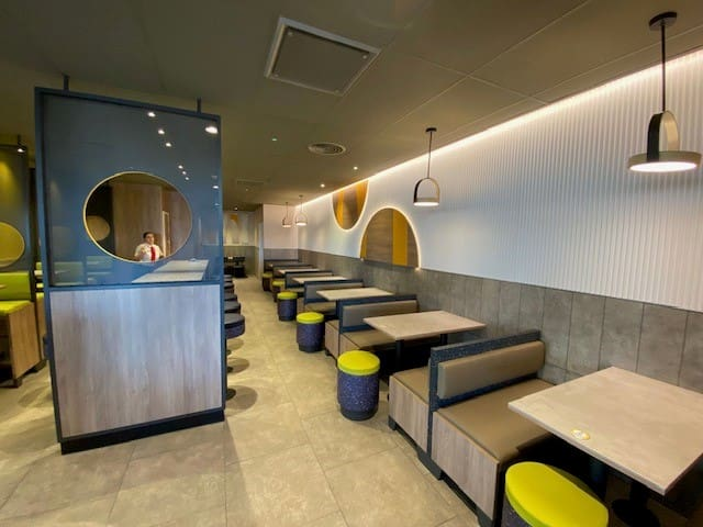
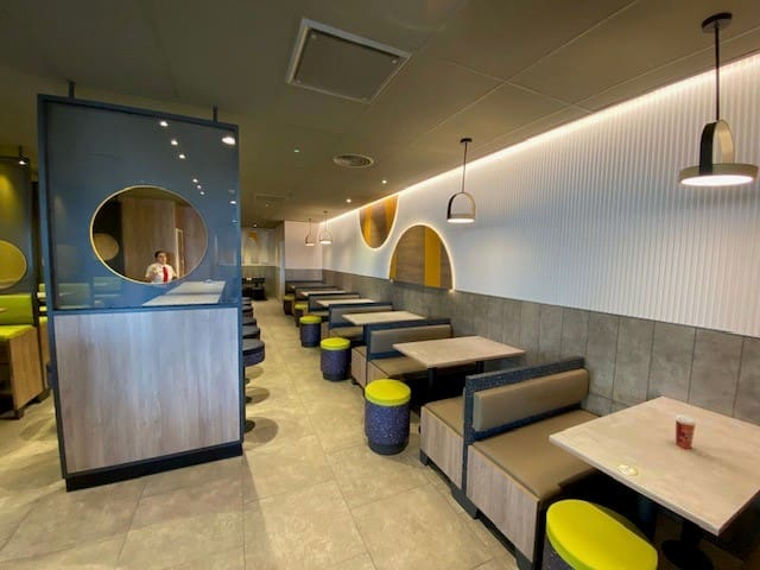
+ paper cup (684, 431)
